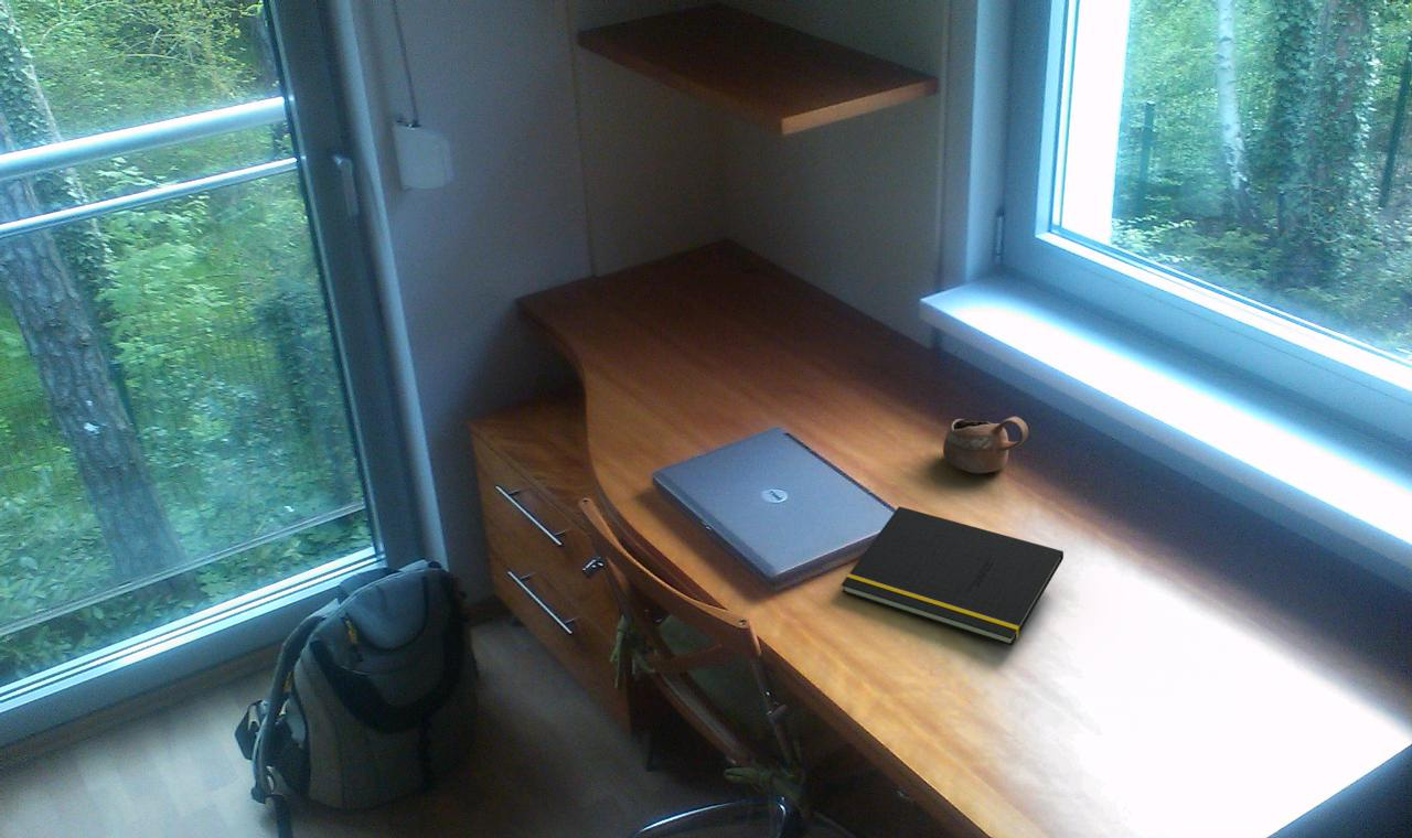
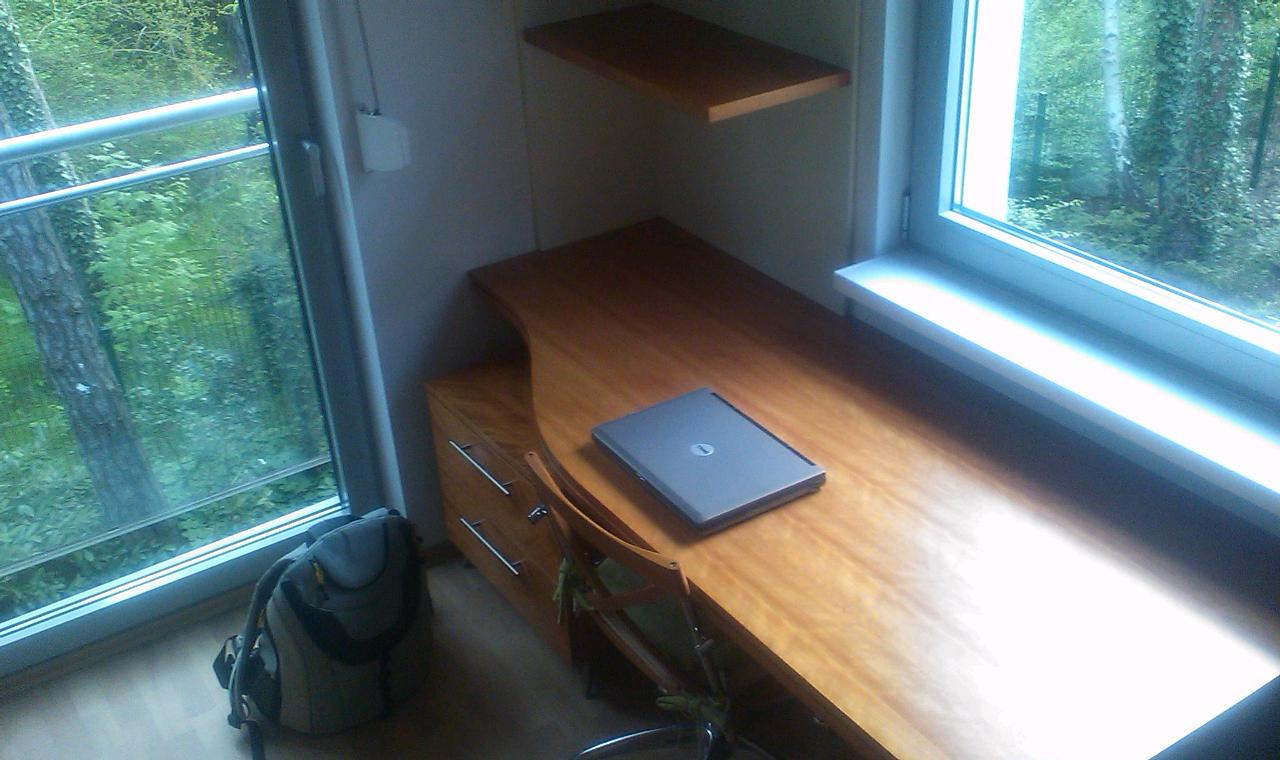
- cup (981, 440)
- notepad (952, 571)
